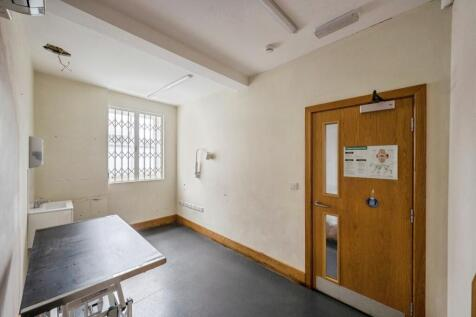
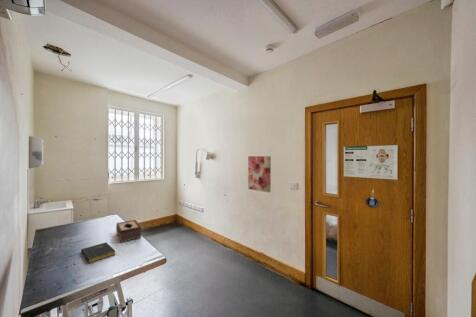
+ book (98, 252)
+ wall art (258, 173)
+ tissue box (128, 230)
